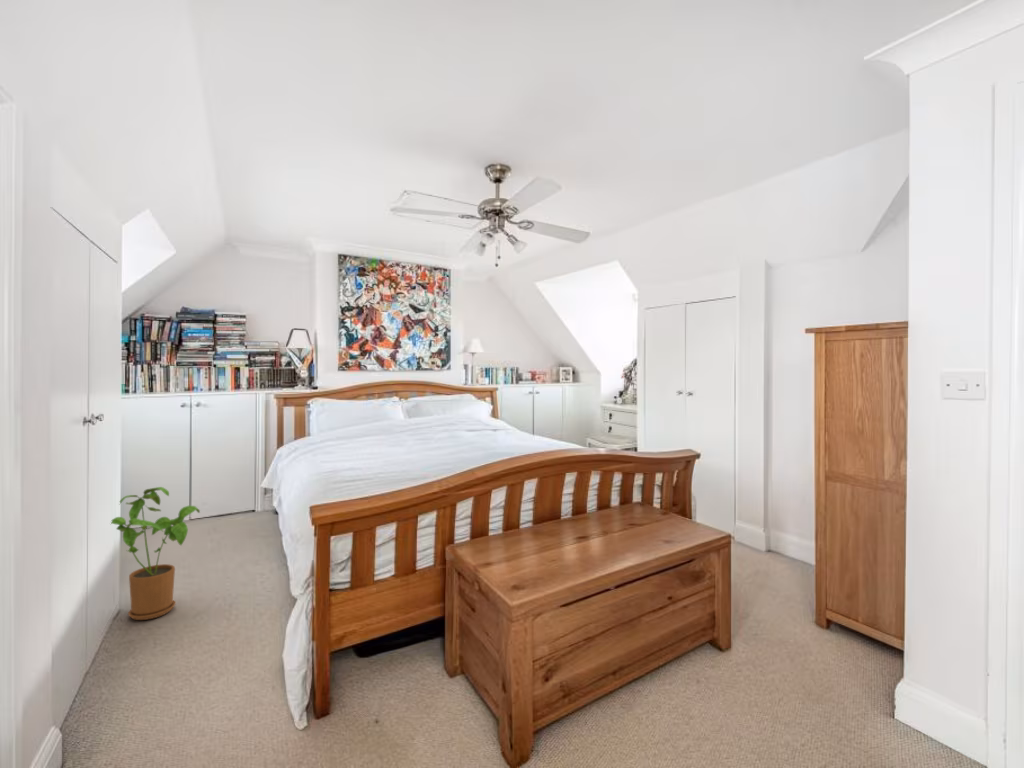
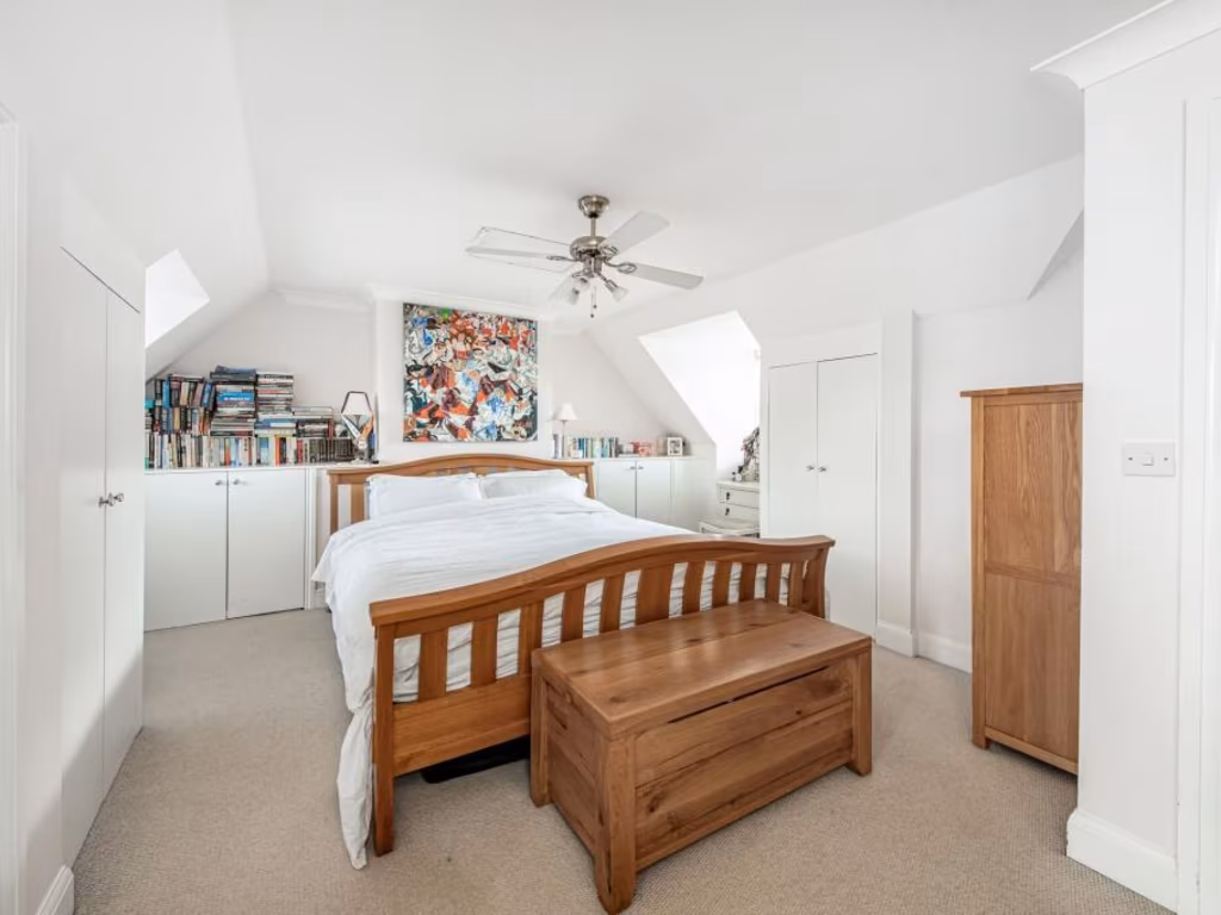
- house plant (157, 549)
